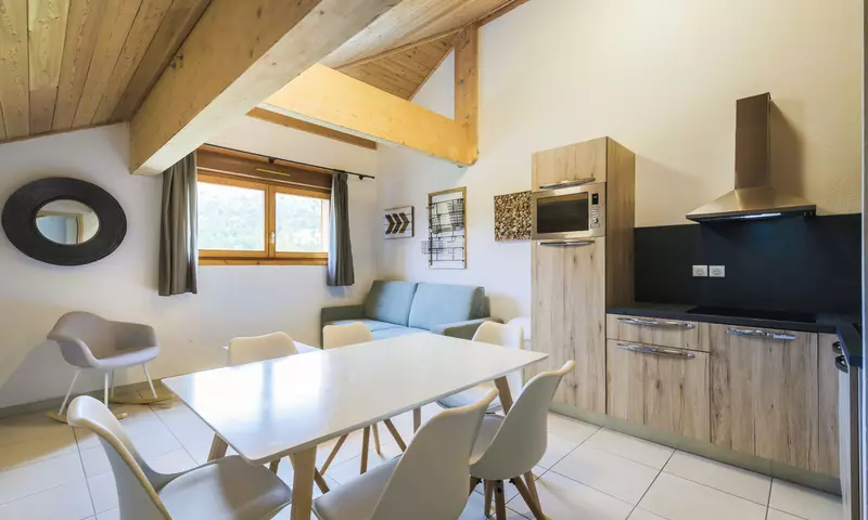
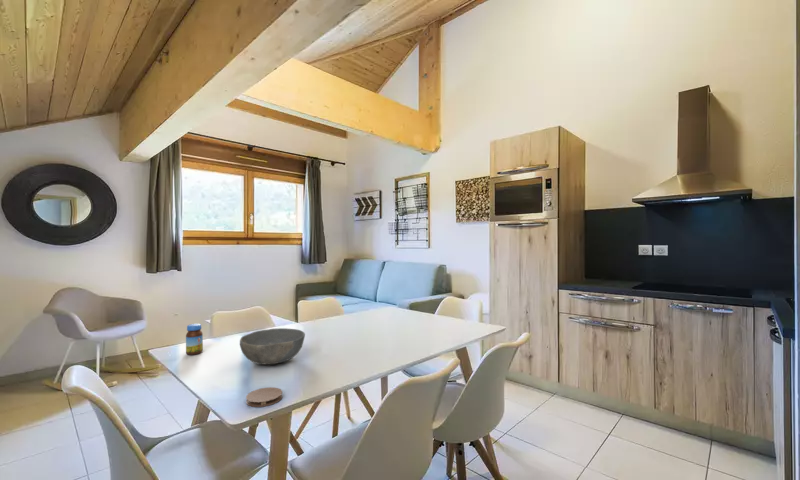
+ jar (194, 338)
+ bowl (273, 347)
+ coaster (264, 396)
